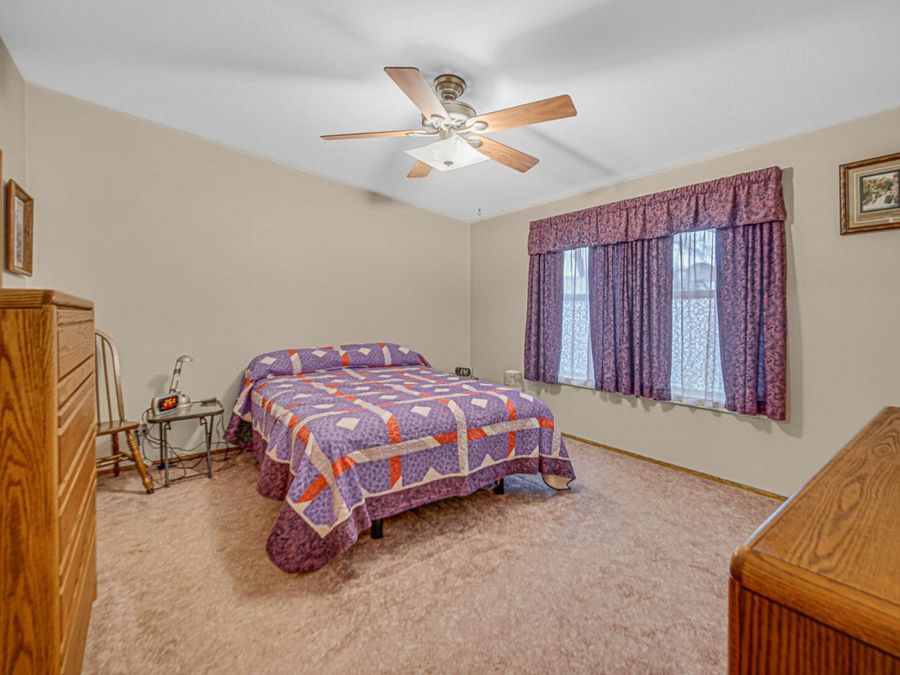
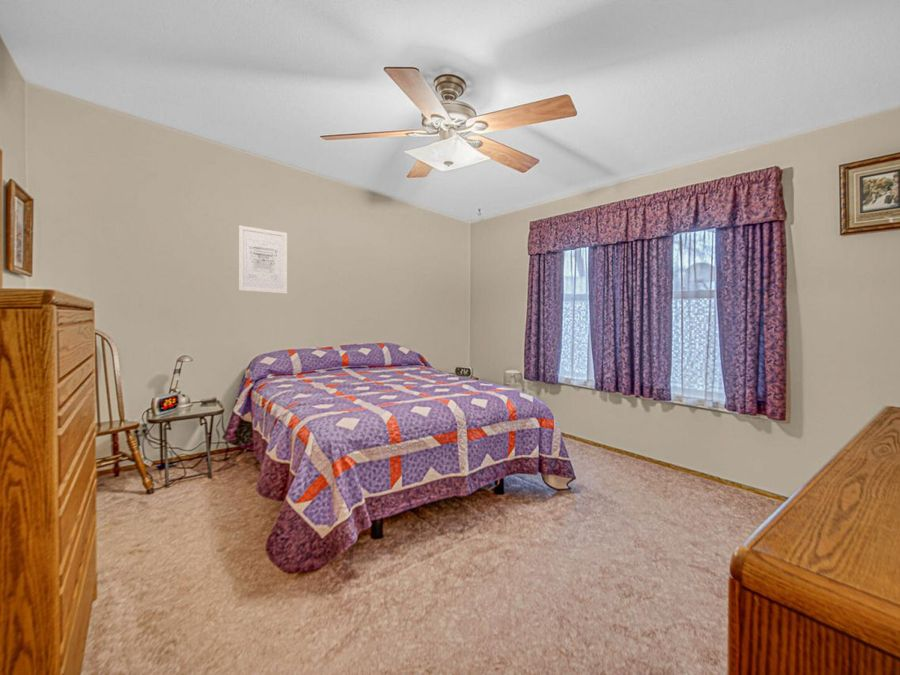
+ wall art (263, 260)
